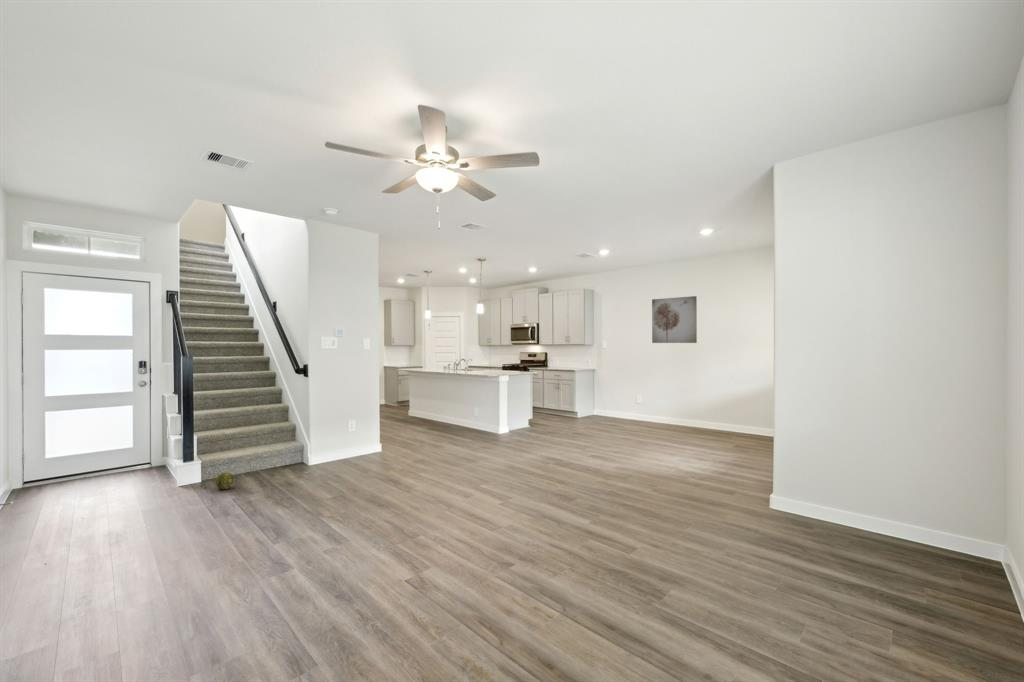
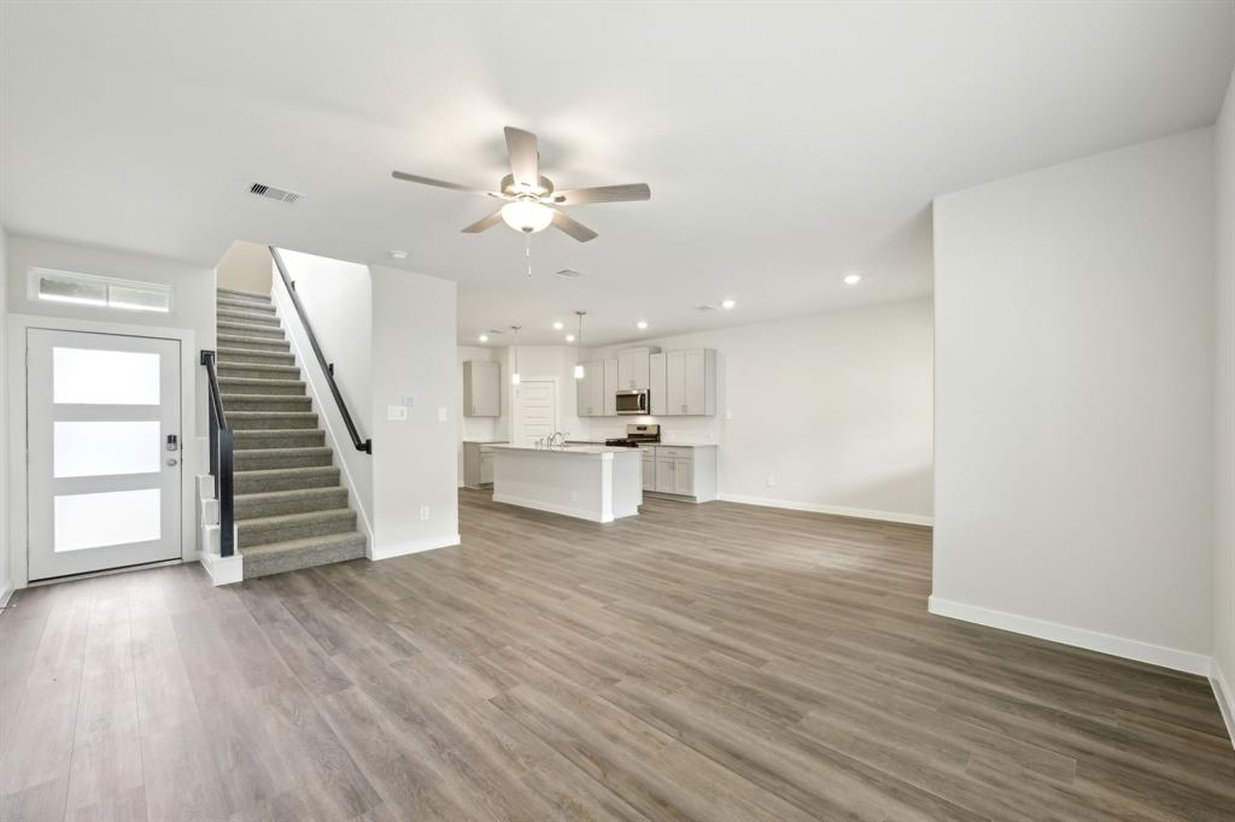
- wall art (673, 320)
- decorative ball (224, 480)
